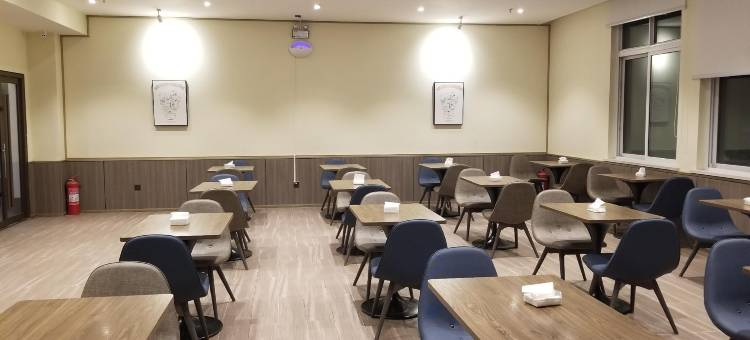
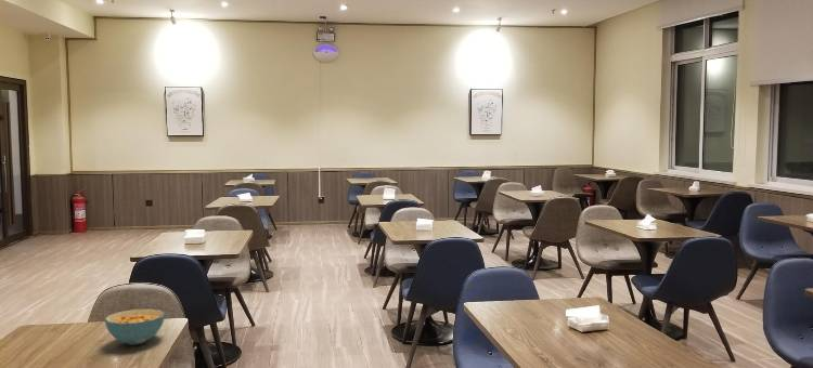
+ cereal bowl (136, 329)
